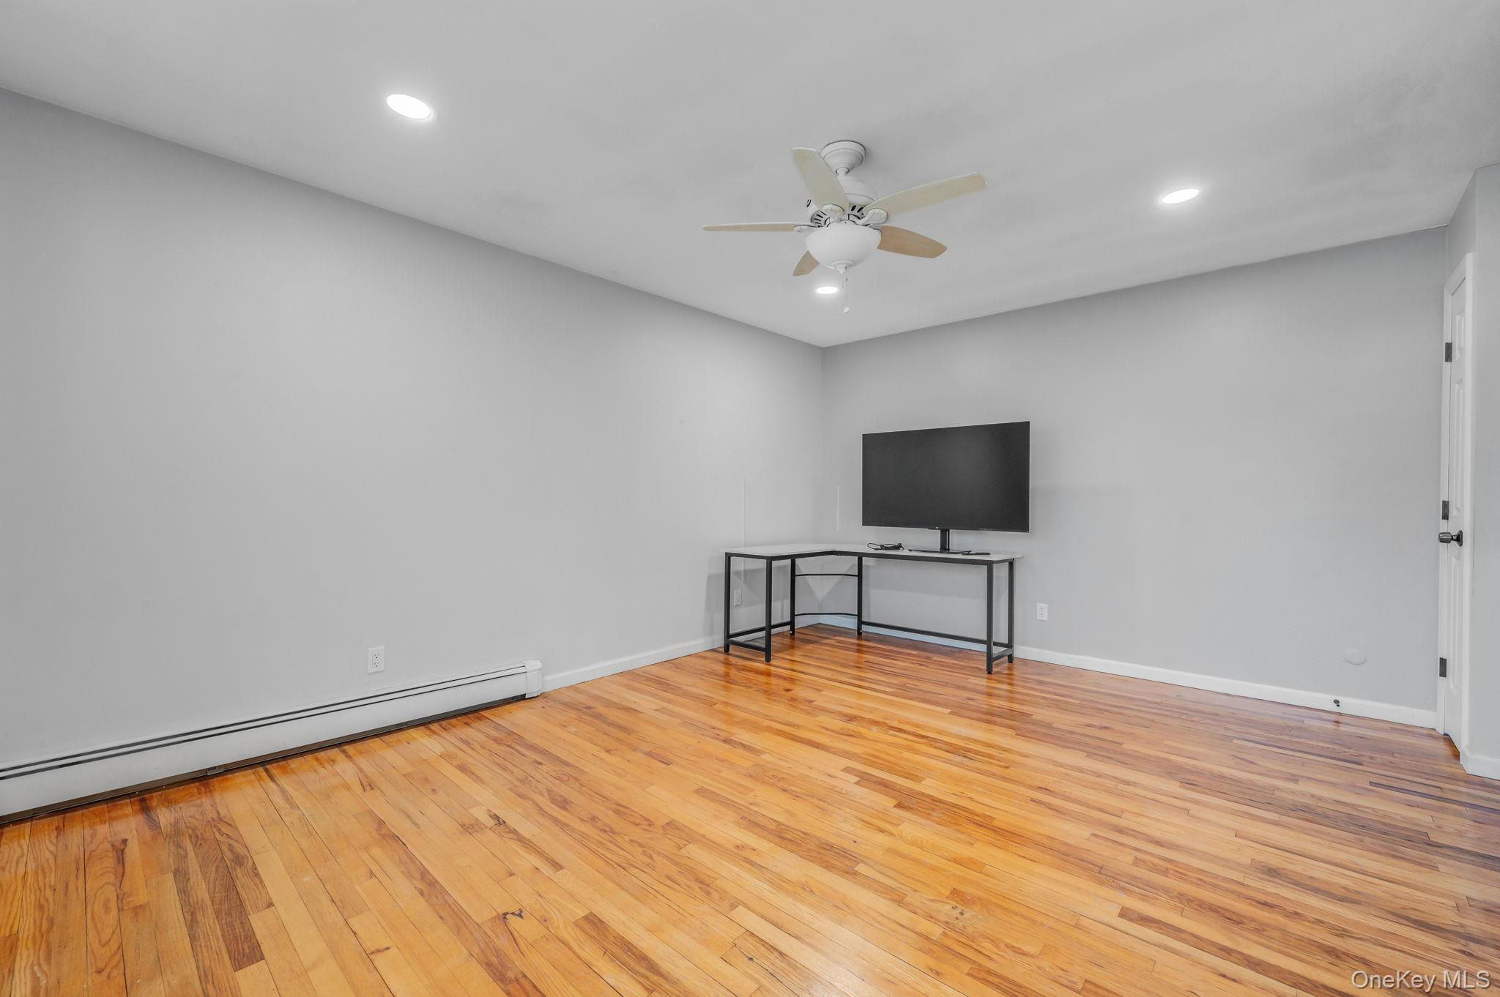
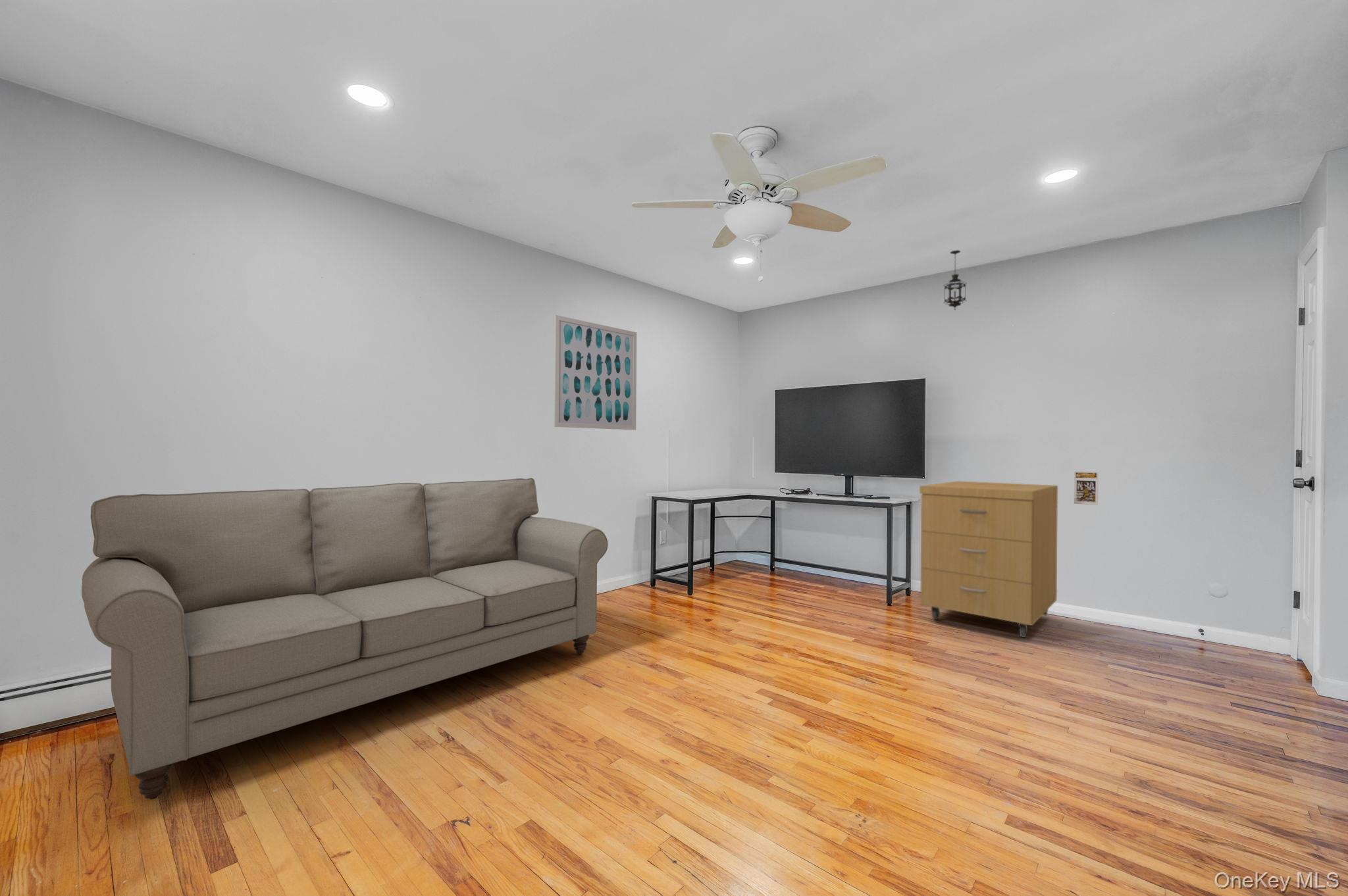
+ trading card display case (1085, 487)
+ storage cabinet (989, 552)
+ wall art (598, 376)
+ sofa (390, 584)
+ hanging lantern (955, 280)
